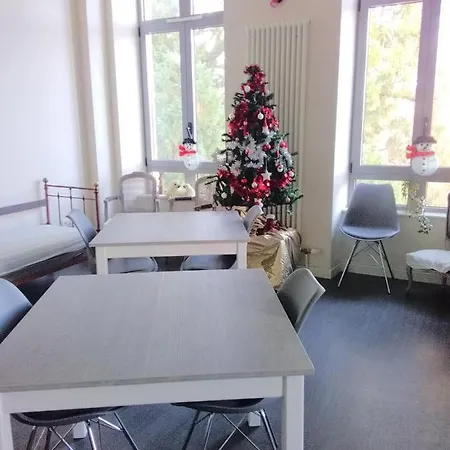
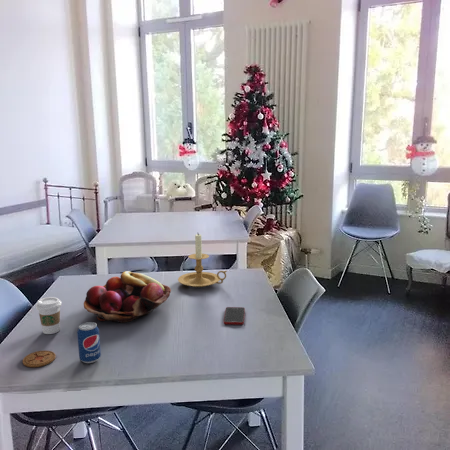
+ candle holder (198, 258)
+ beverage can (89, 342)
+ coaster (39, 358)
+ cell phone (234, 315)
+ coffee cup (49, 315)
+ fruit basket (128, 293)
